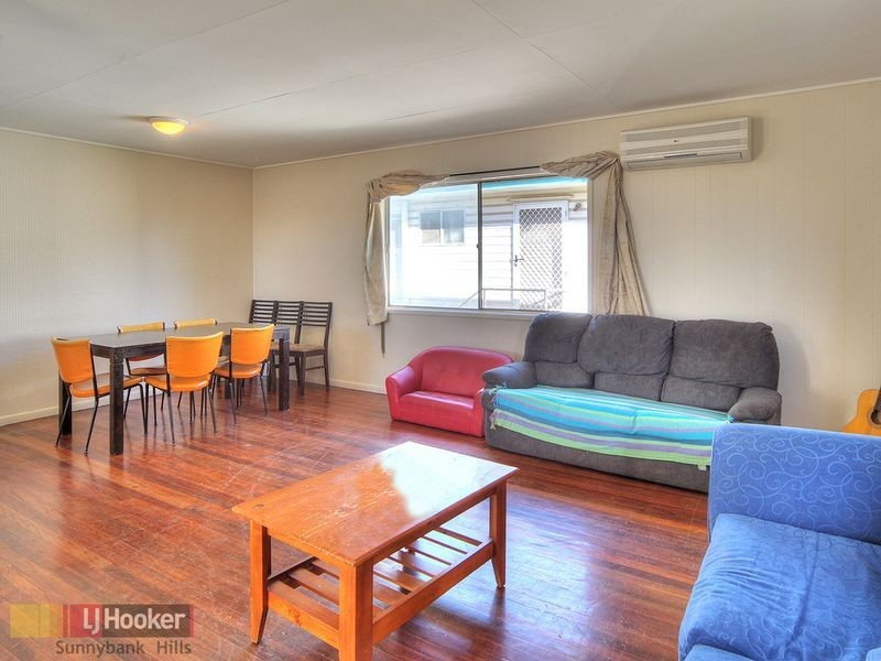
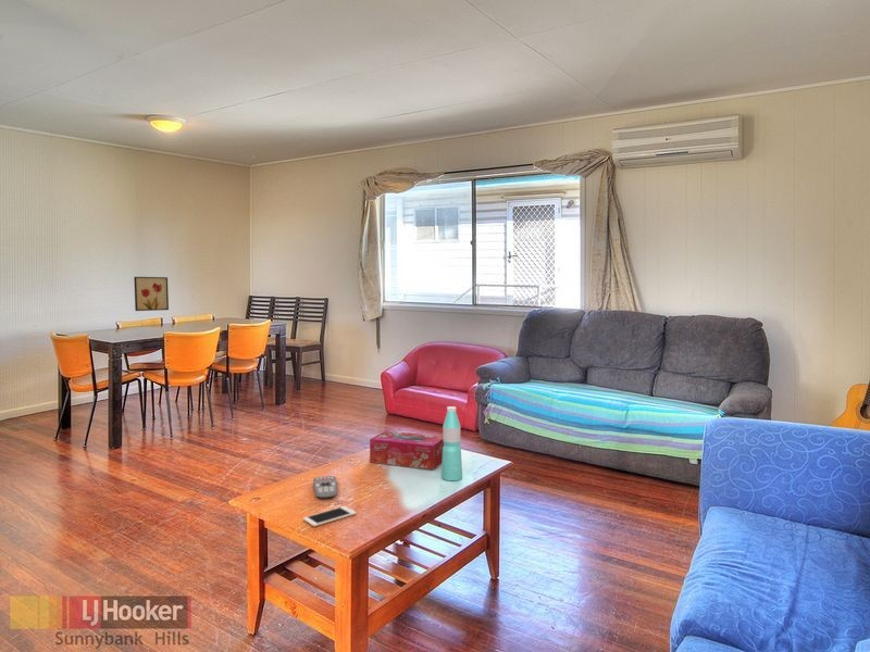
+ wall art (151, 293)
+ water bottle (451, 442)
+ remote control (325, 487)
+ tissue box (408, 449)
+ cell phone (330, 515)
